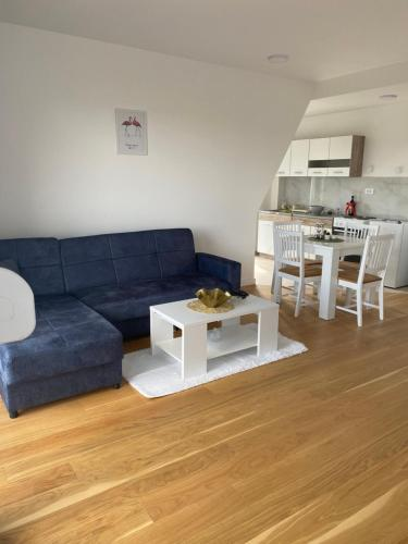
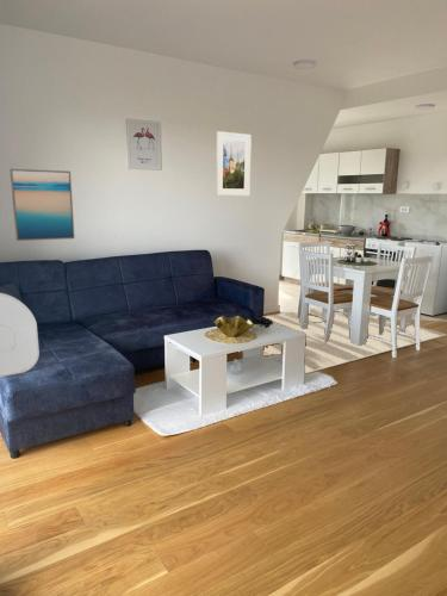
+ rug (318, 331)
+ wall art (43, 205)
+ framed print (234, 164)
